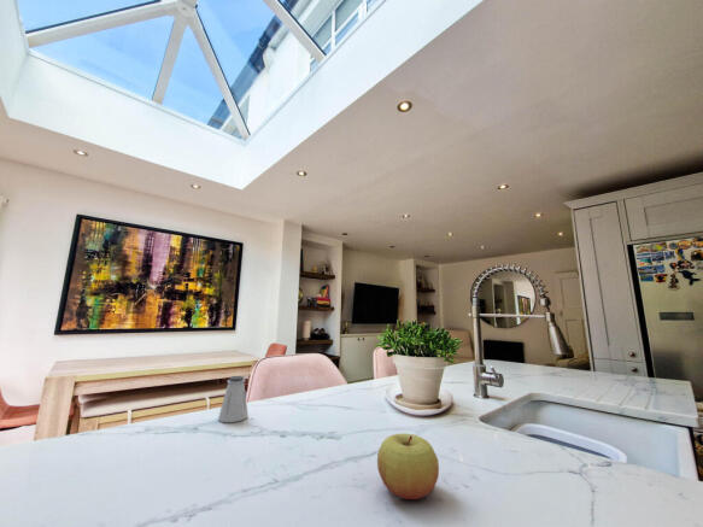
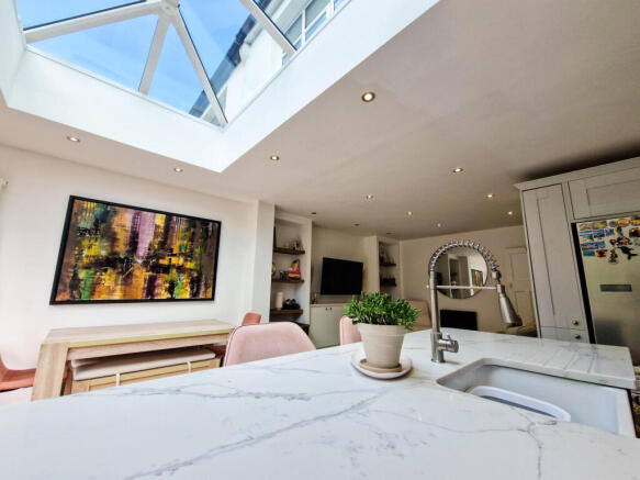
- saltshaker (234, 397)
- apple (406, 462)
